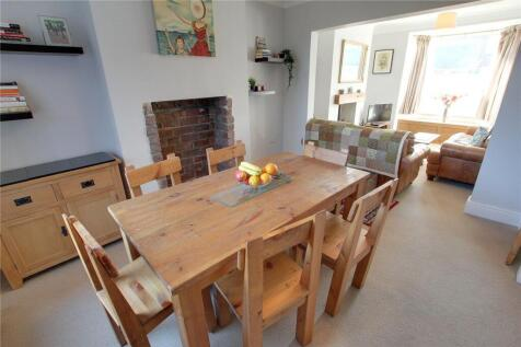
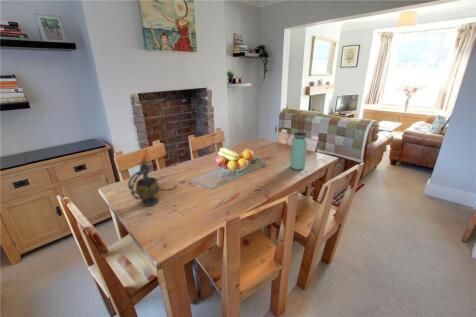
+ bottle (298, 150)
+ teapot (153, 181)
